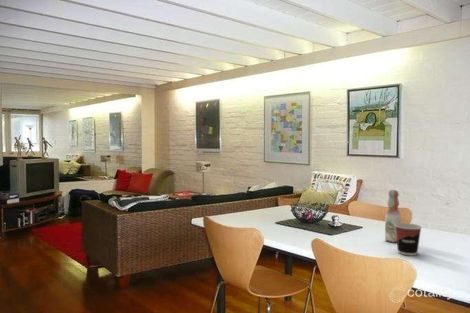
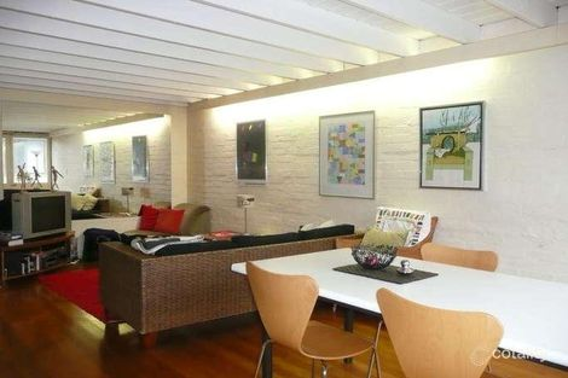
- bottle (393, 215)
- cup (407, 239)
